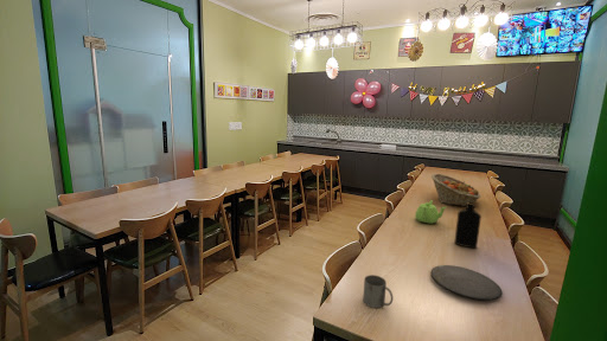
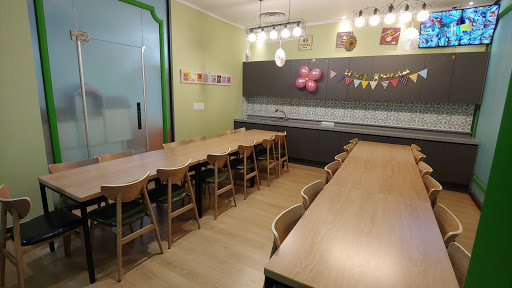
- mug (378, 292)
- fruit basket (454, 188)
- bottle (467, 224)
- plate (464, 281)
- teapot (430, 212)
